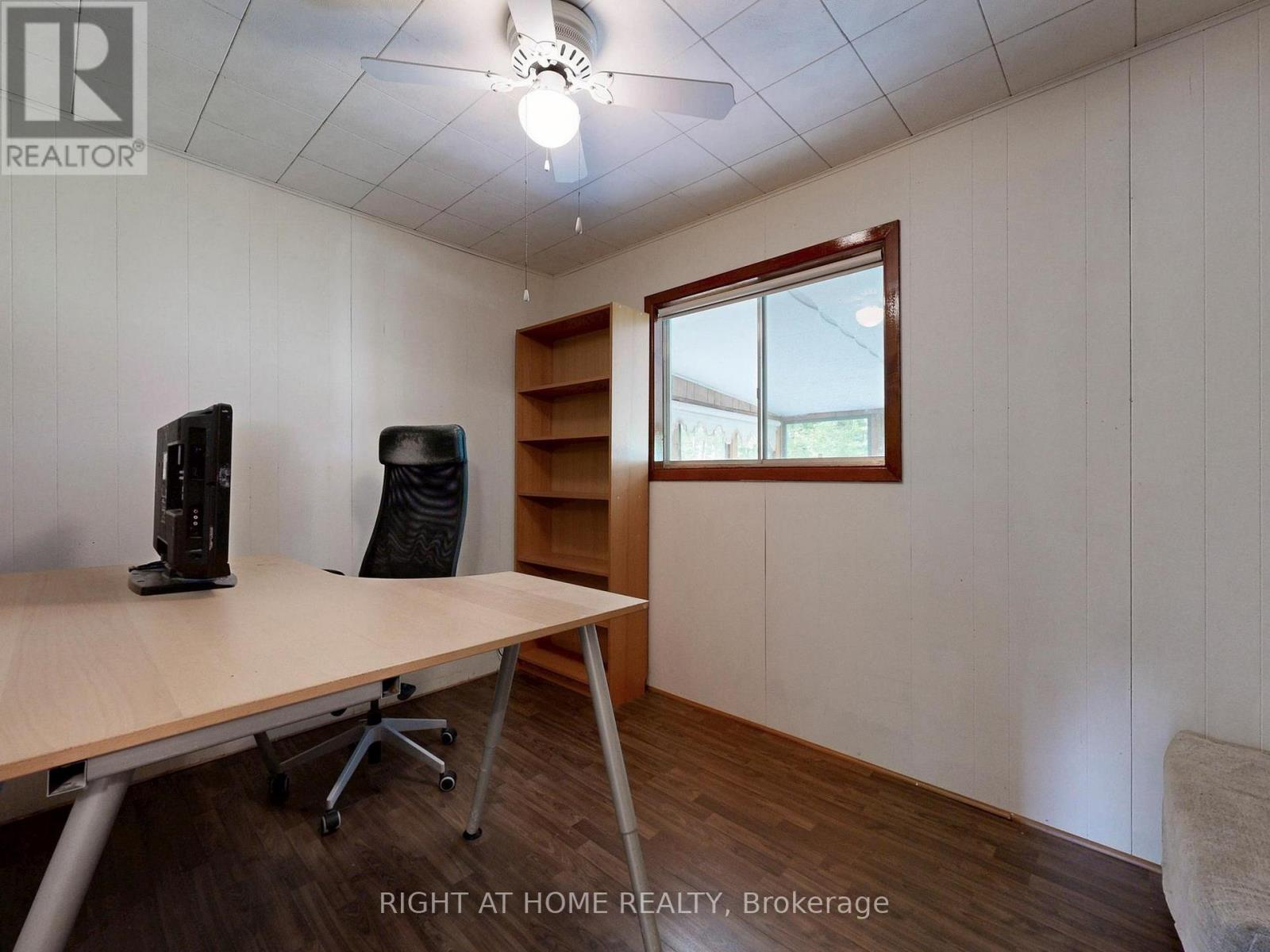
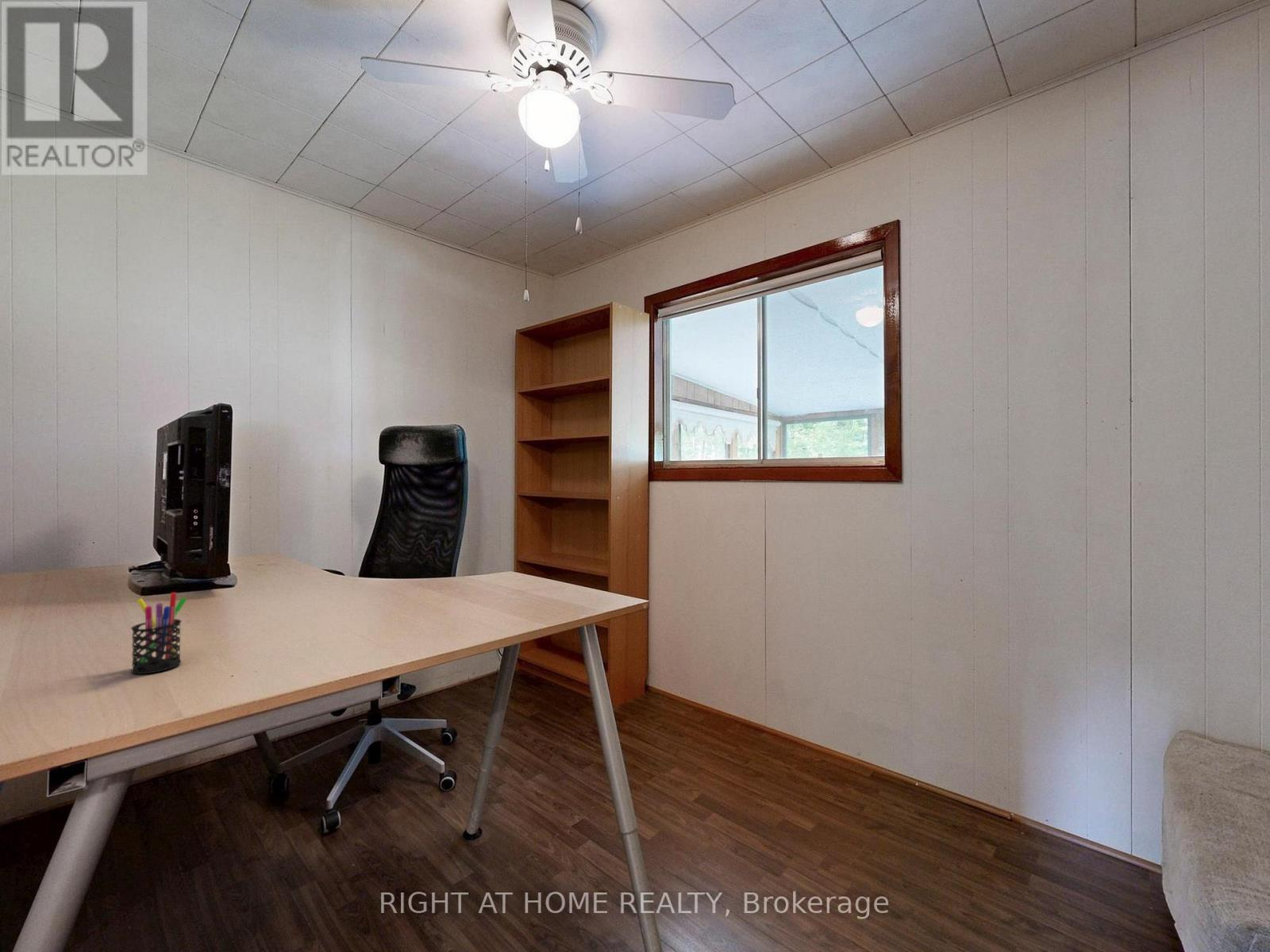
+ pen holder (163, 628)
